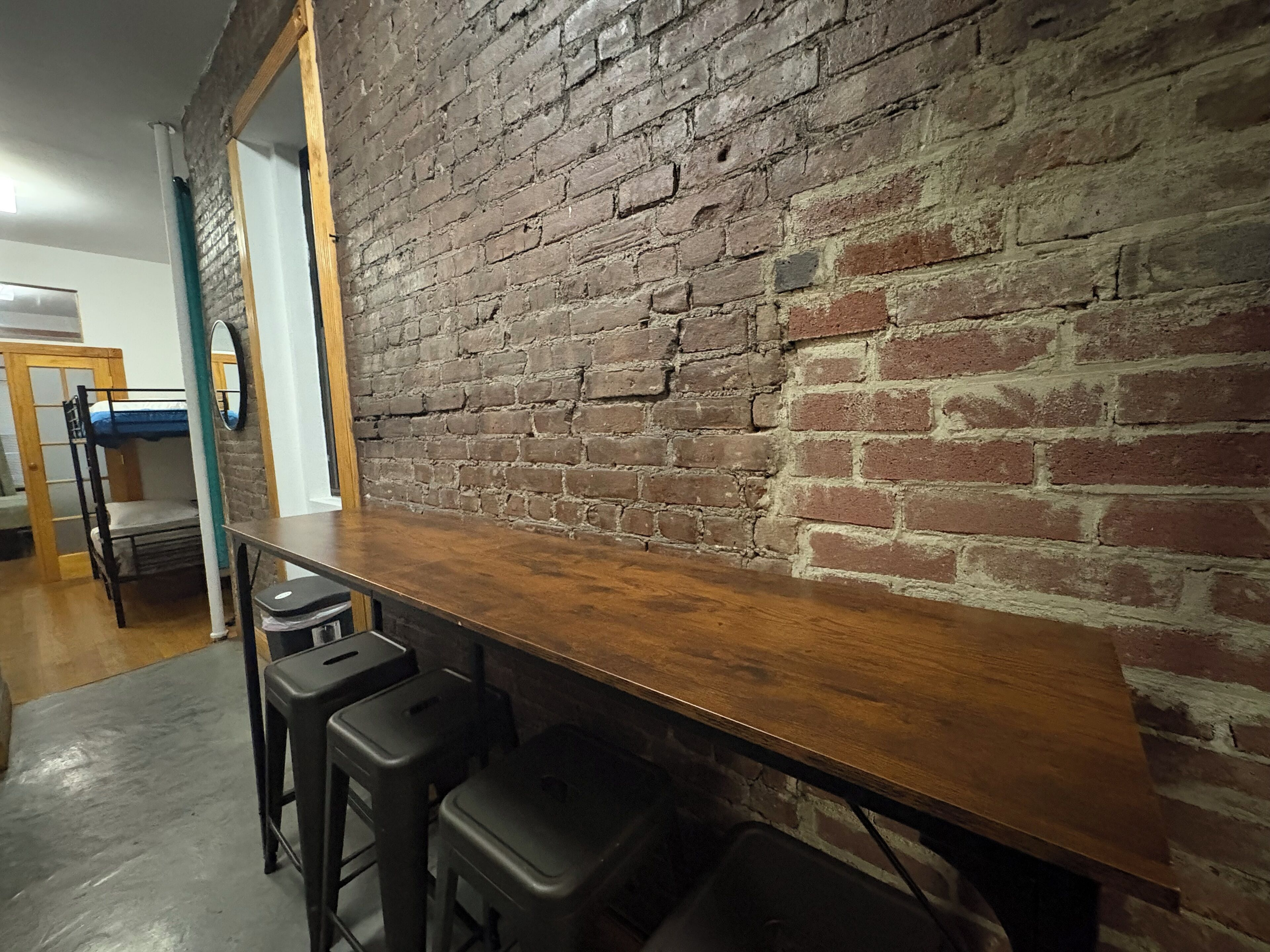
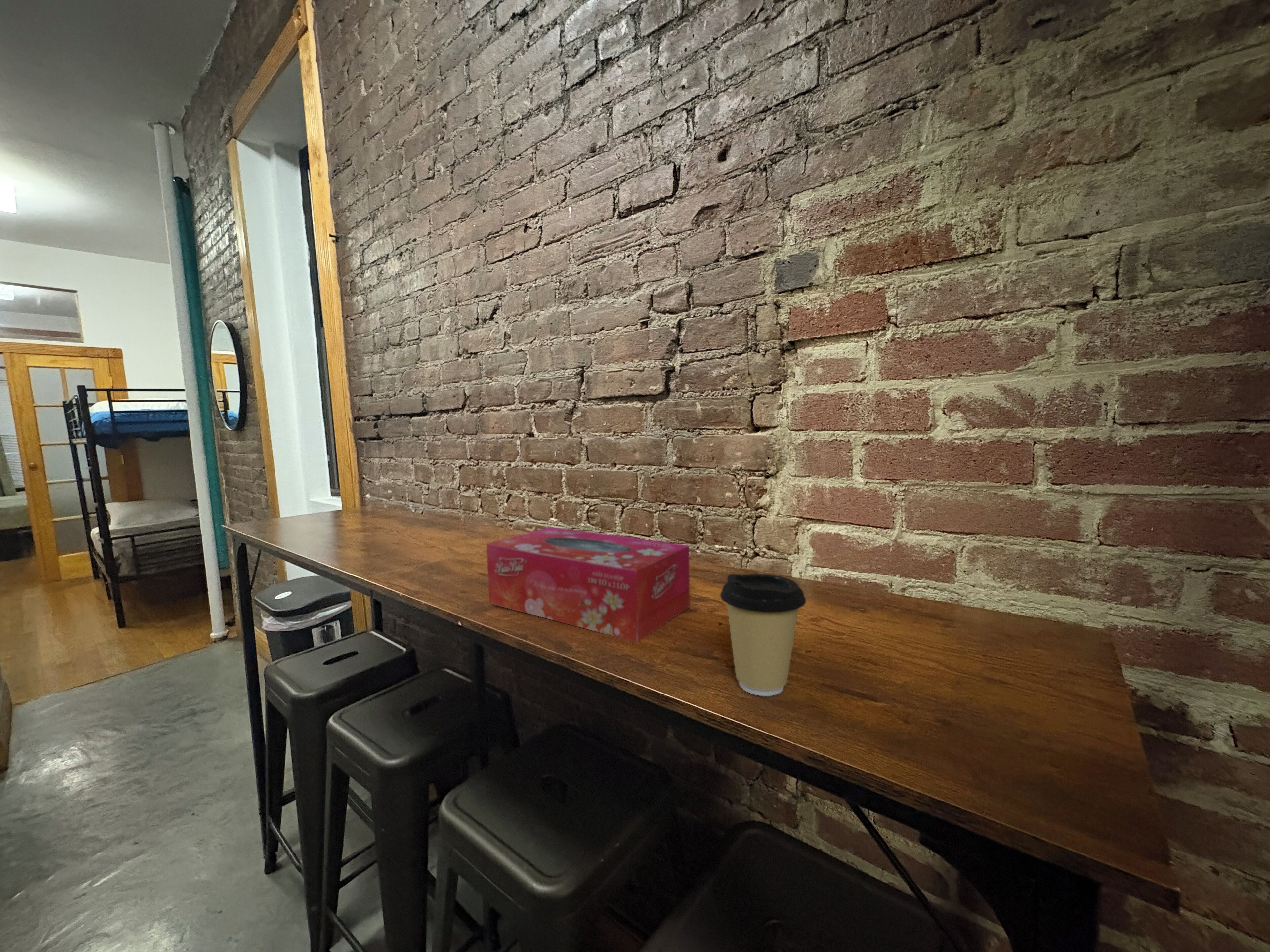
+ tissue box (587, 575)
+ coffee cup (762, 632)
